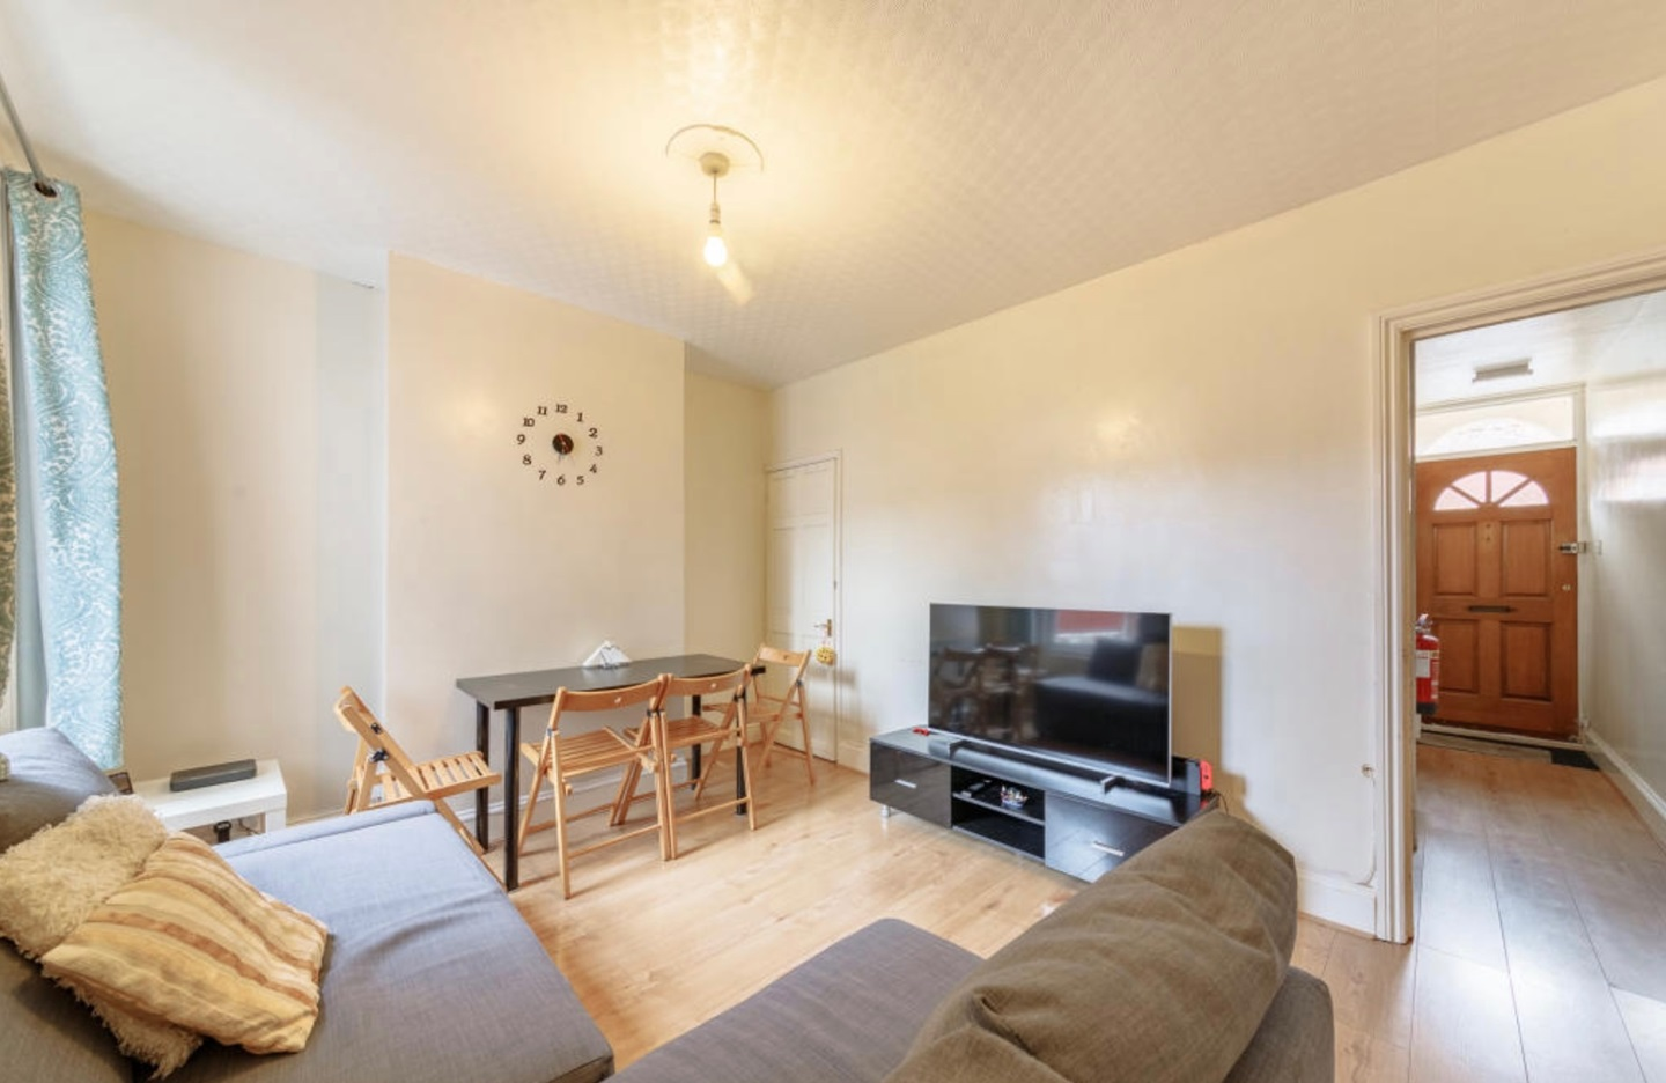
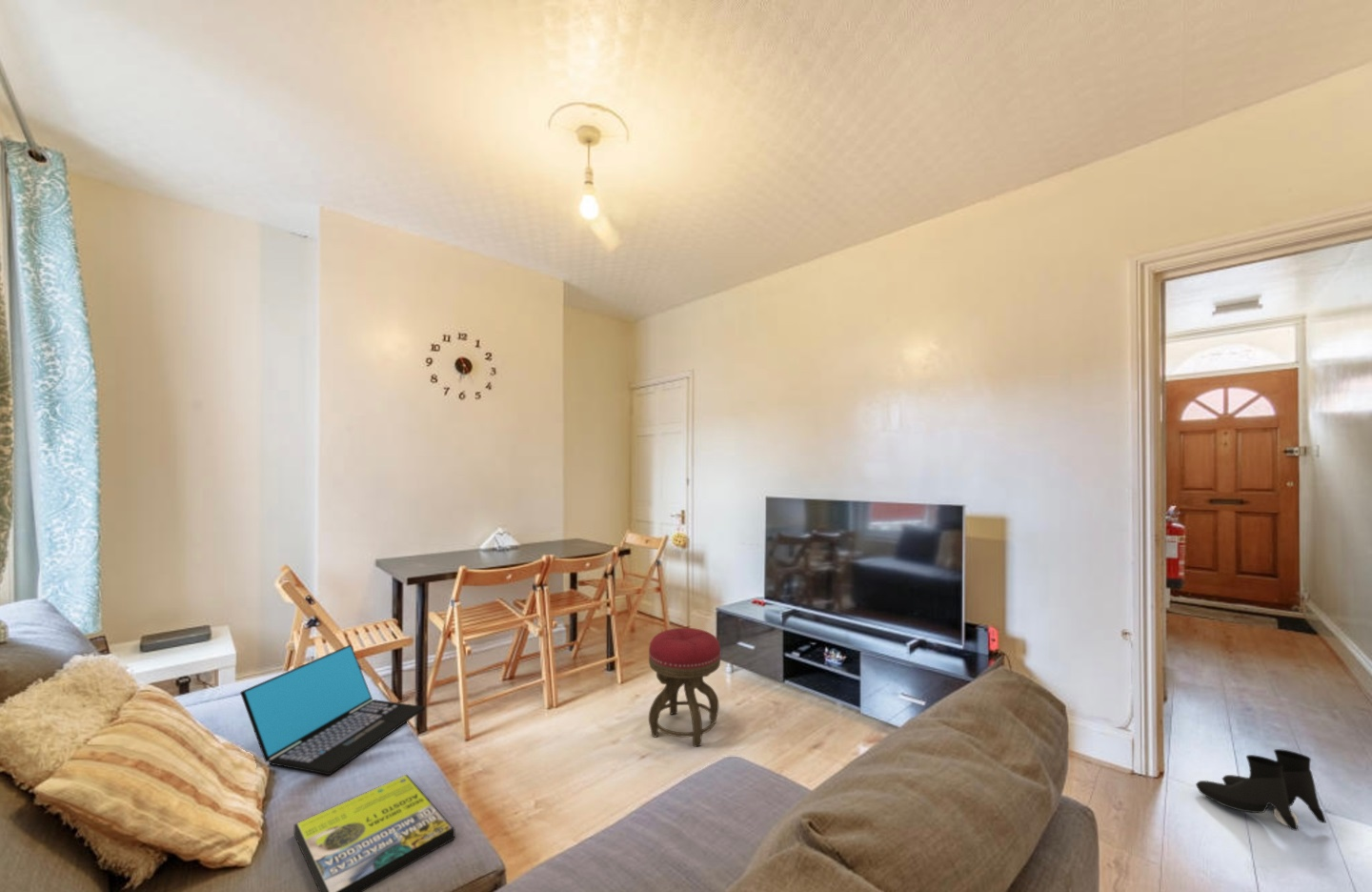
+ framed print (373, 831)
+ laptop (340, 700)
+ boots (1257, 776)
+ stool (684, 681)
